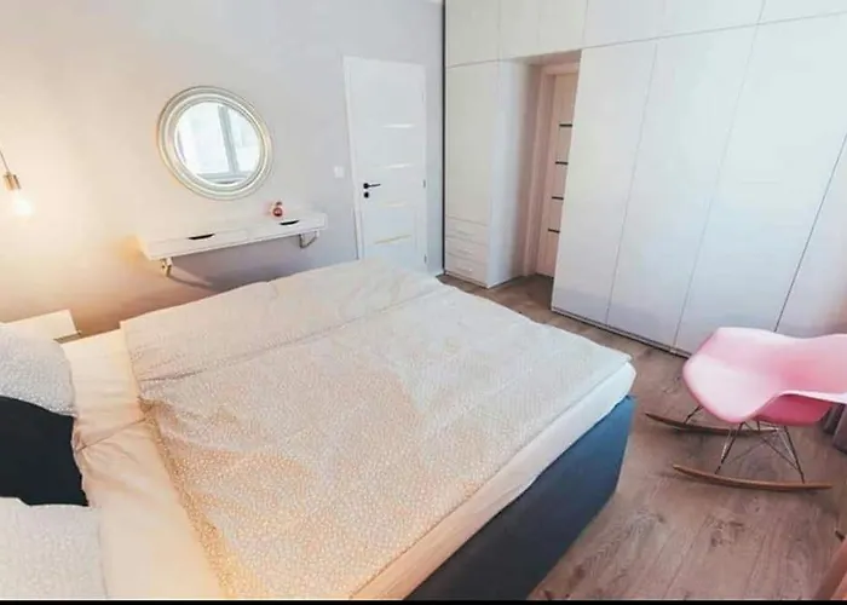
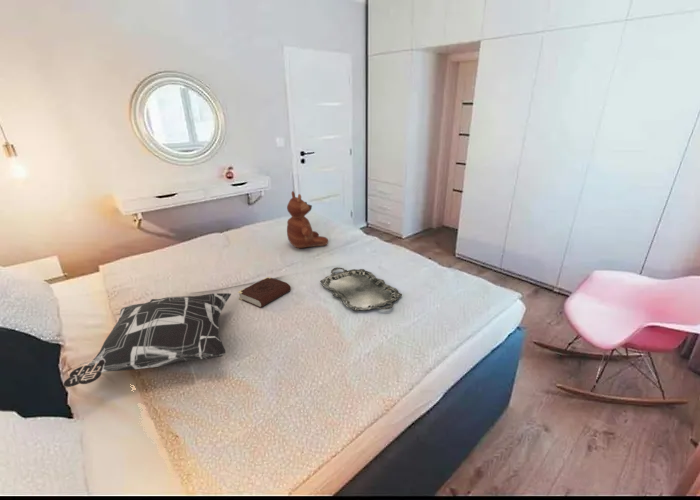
+ book (265, 291)
+ serving tray (359, 287)
+ decorative pillow (163, 330)
+ teddy bear (305, 219)
